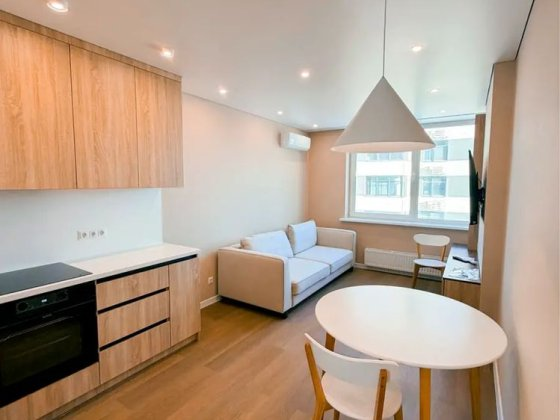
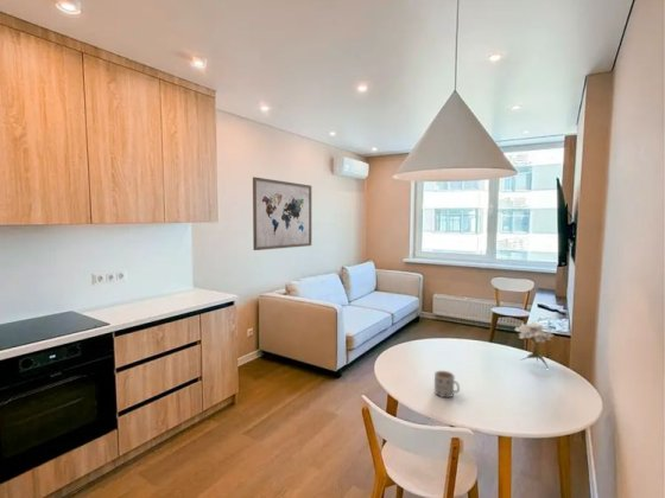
+ bonsai tree (533, 340)
+ wall art (285, 215)
+ mug (446, 384)
